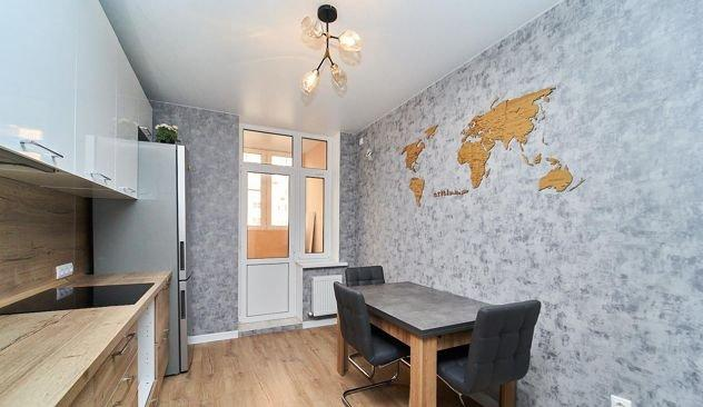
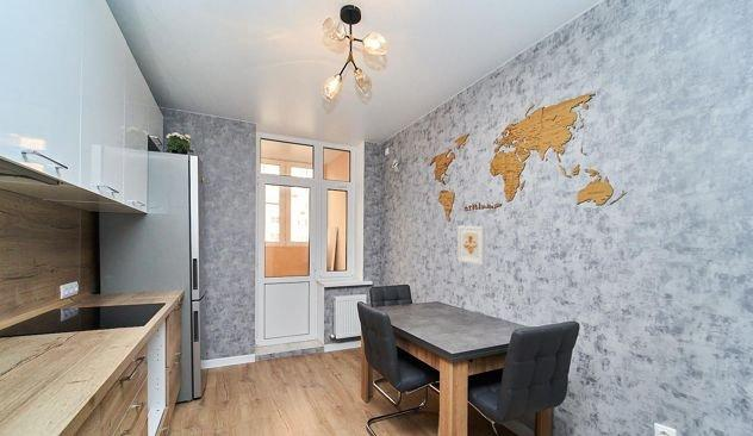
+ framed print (471, 244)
